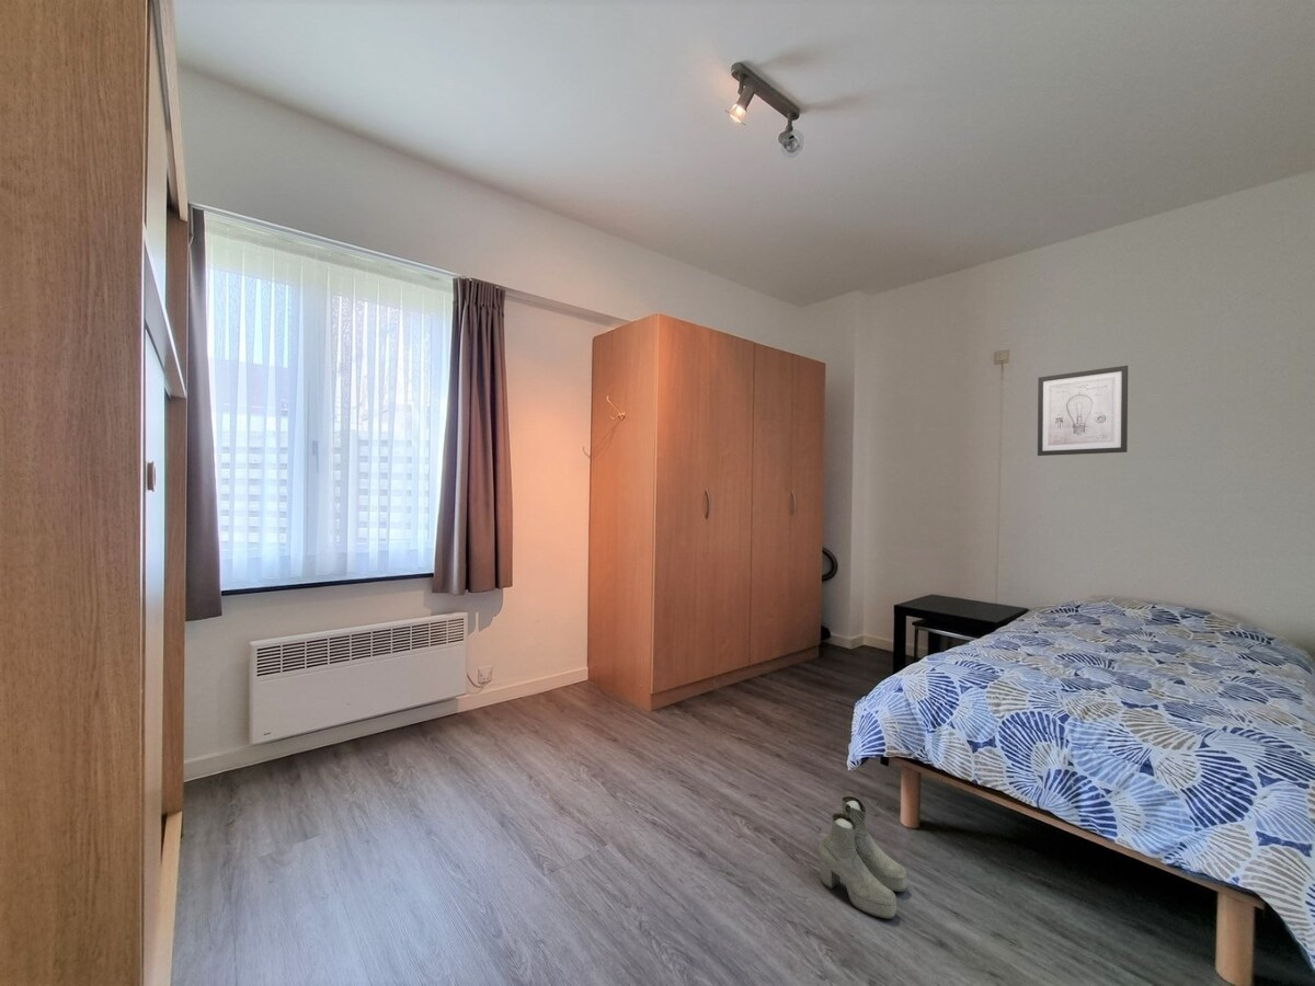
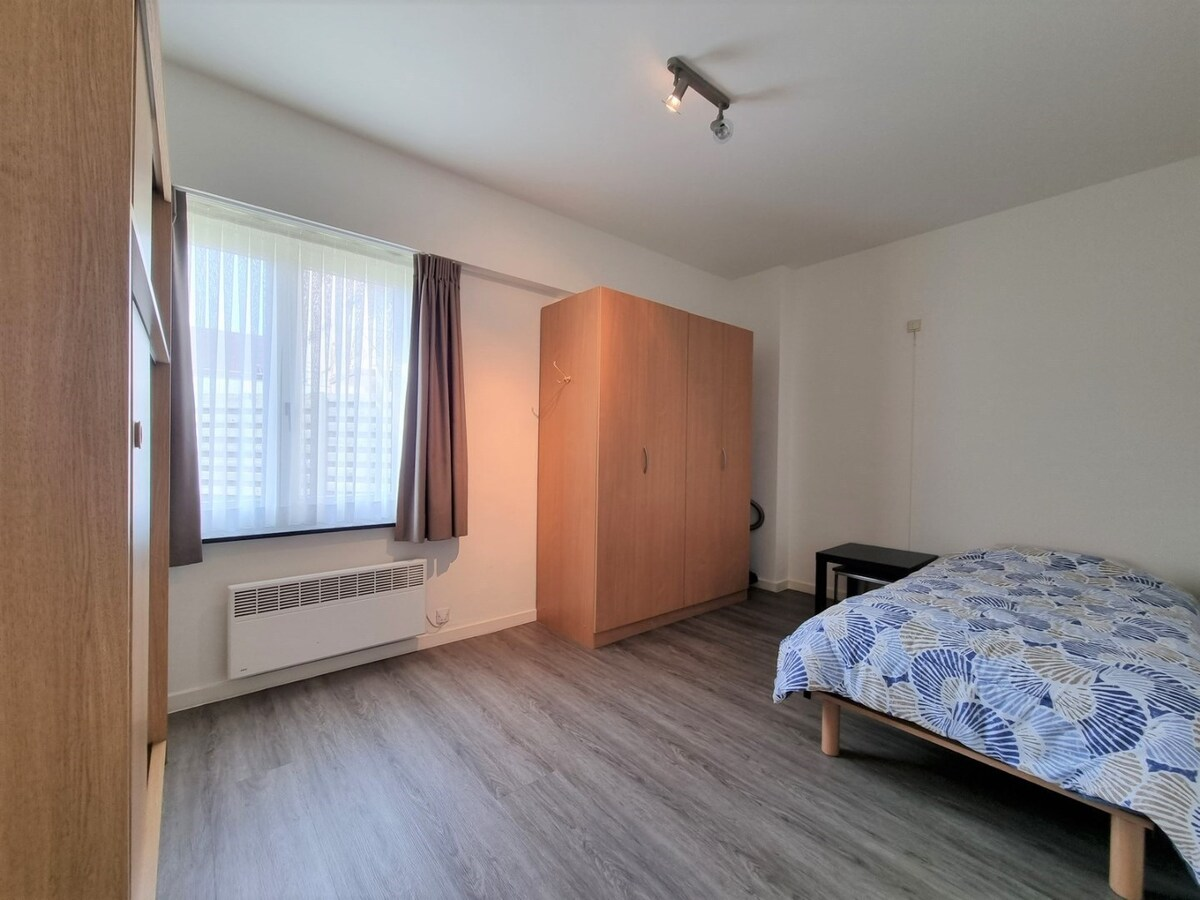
- wall art (1079, 413)
- boots (861, 849)
